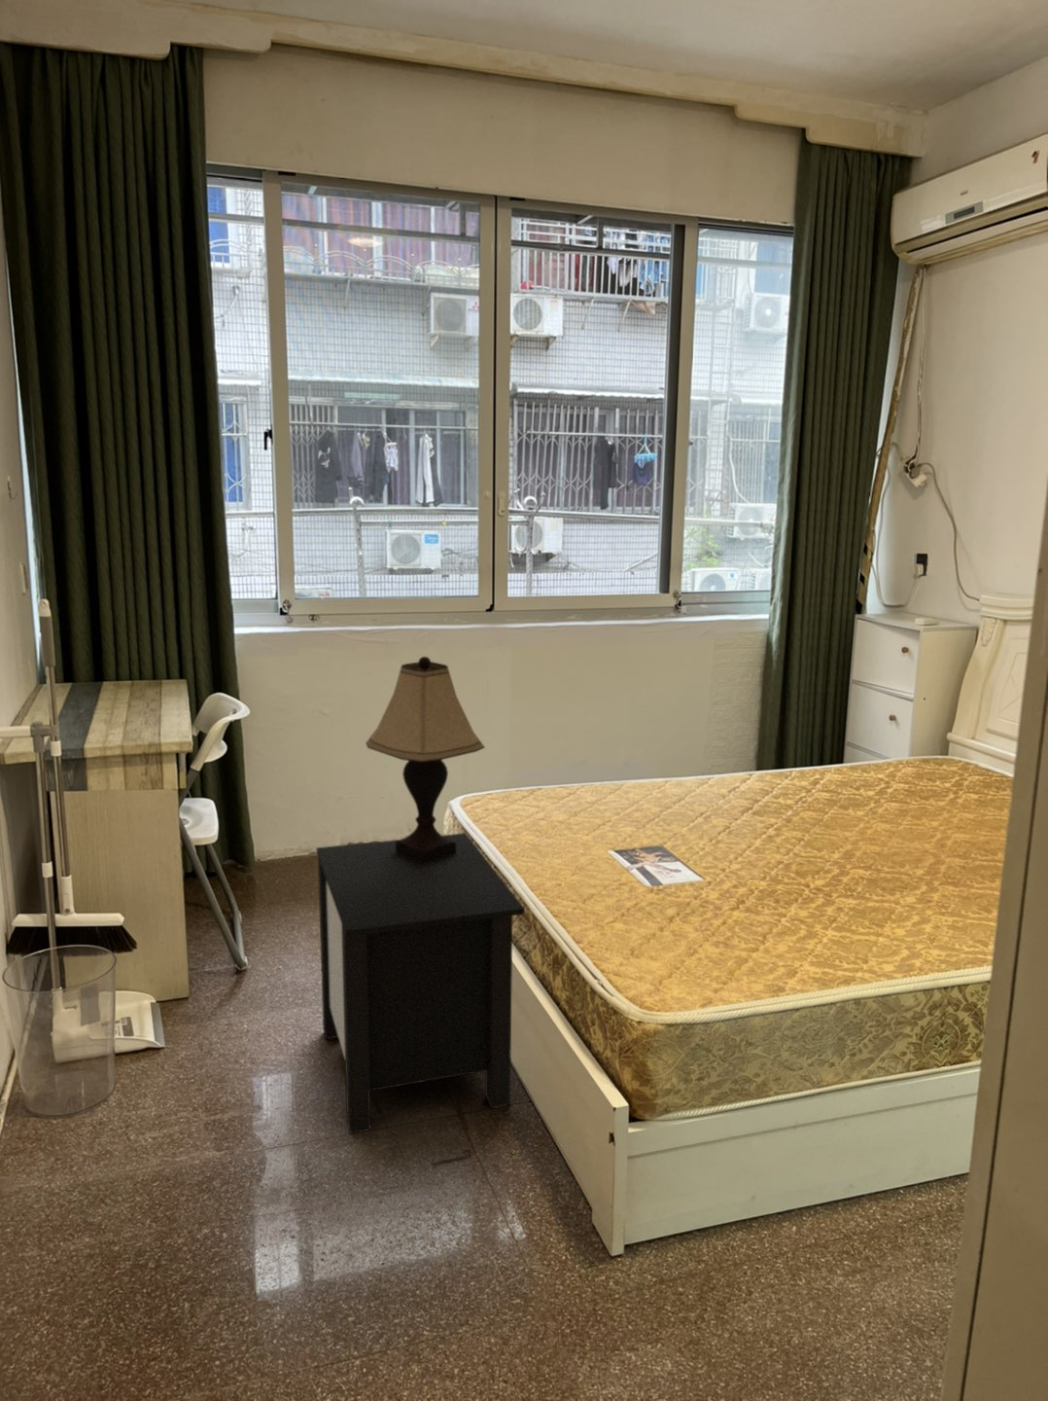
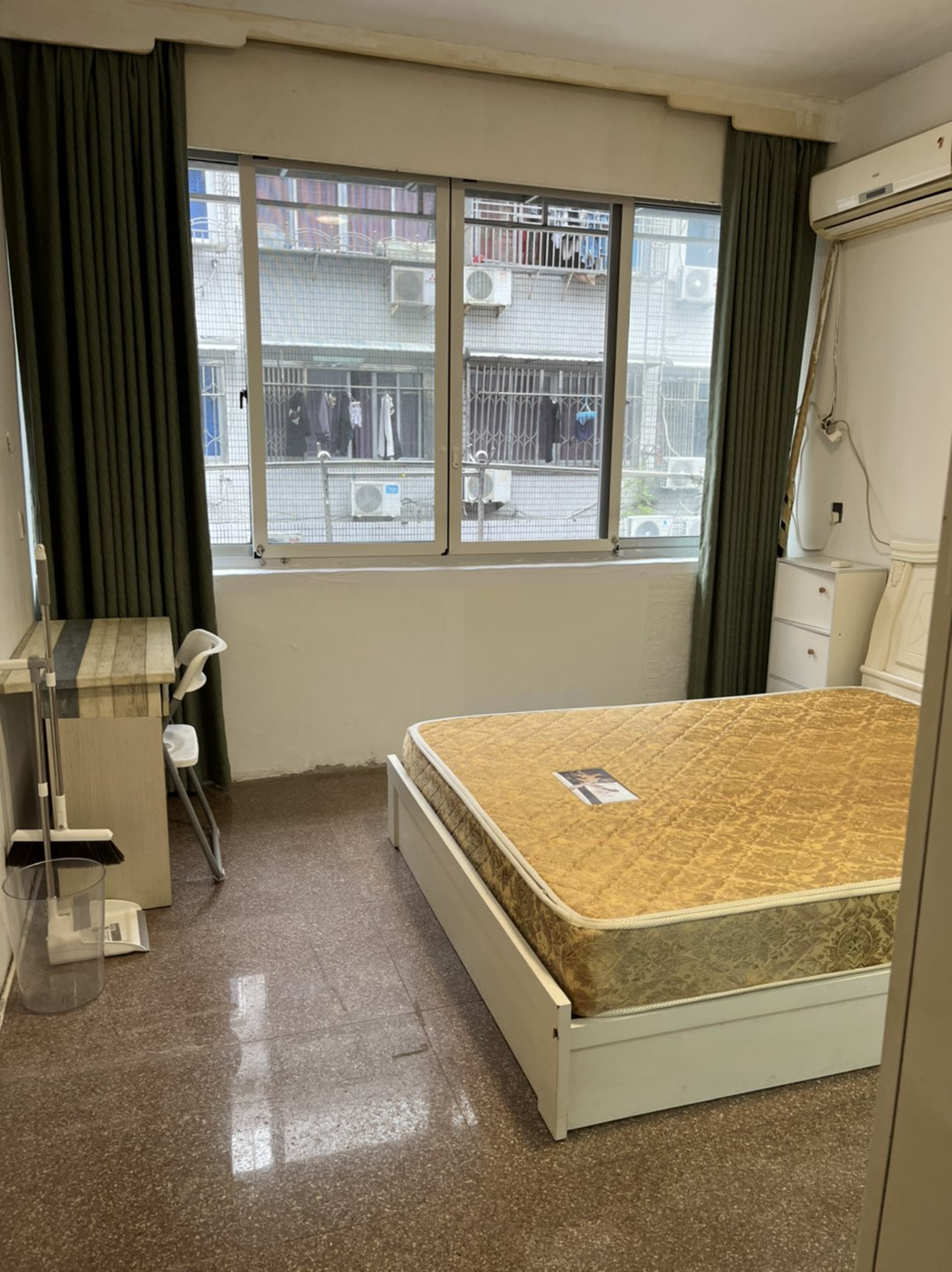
- nightstand (413, 971)
- lamp (425, 754)
